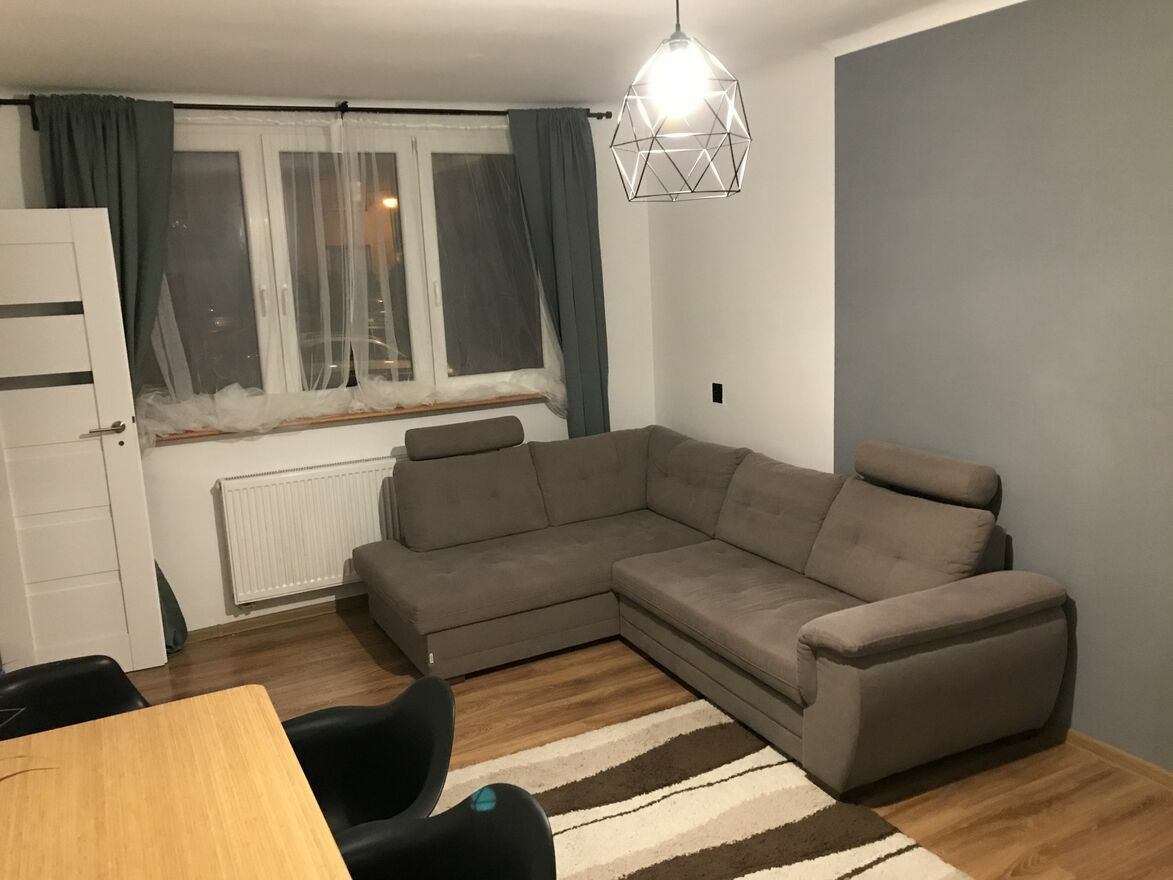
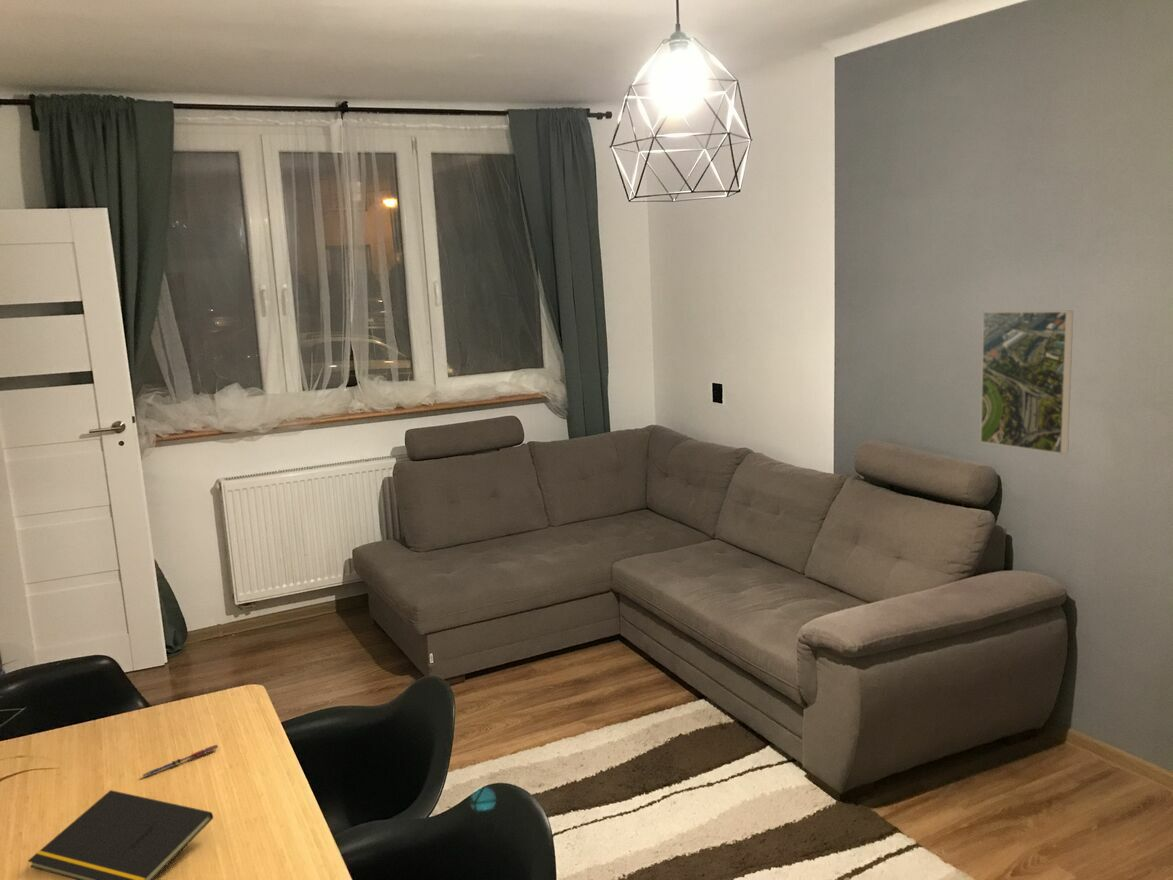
+ pen (181, 759)
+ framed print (1024, 380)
+ notepad (122, 839)
